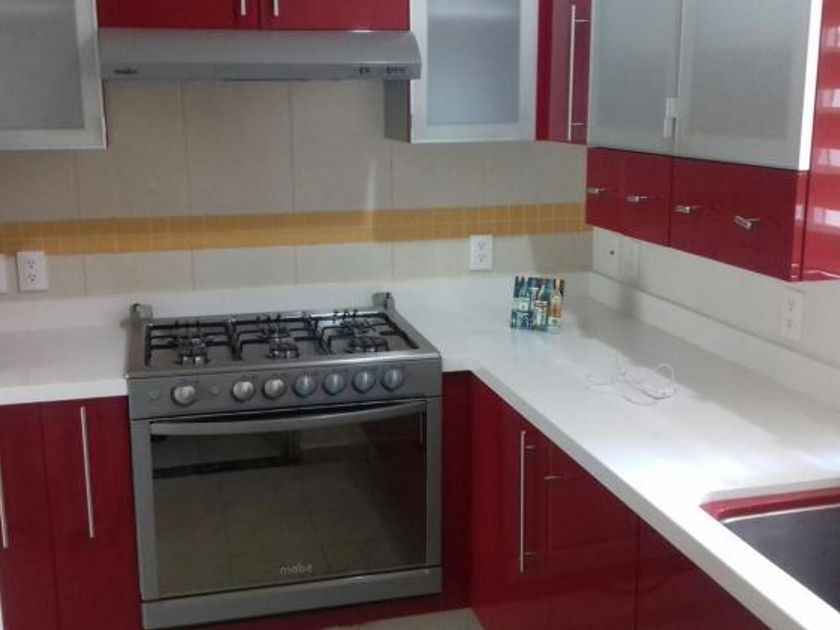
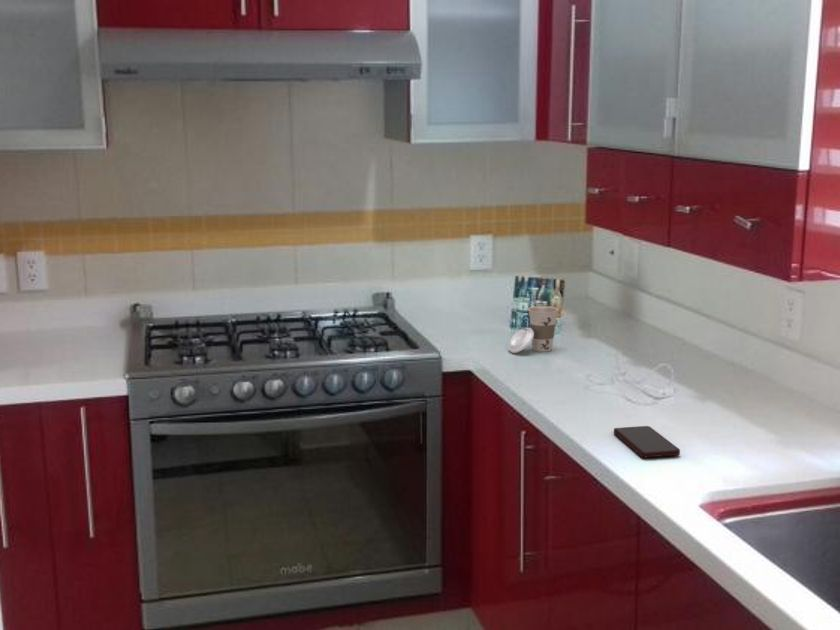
+ smartphone (645, 441)
+ cup (533, 330)
